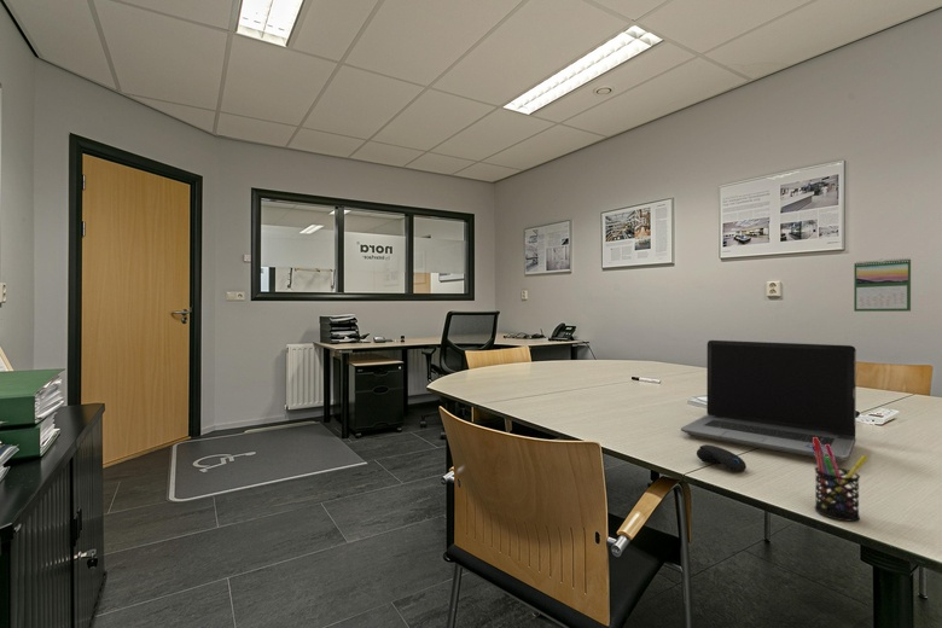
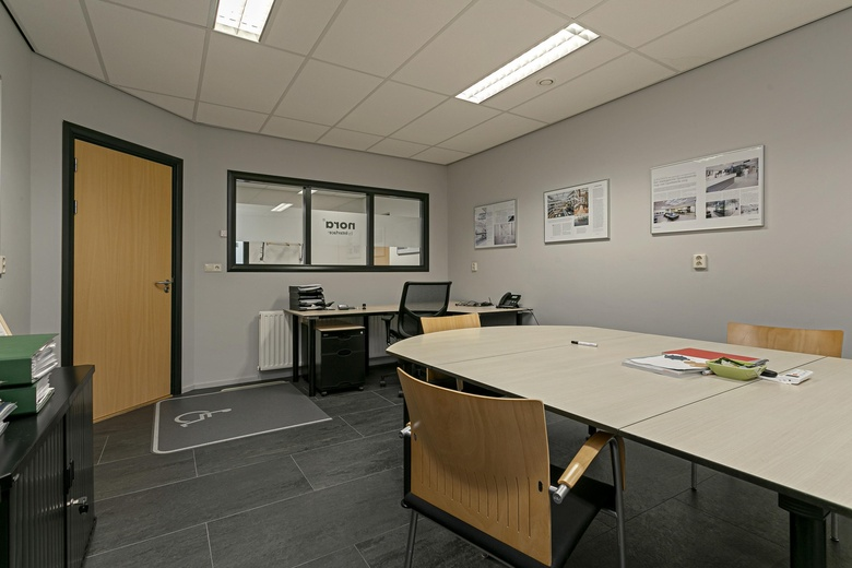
- computer mouse (720, 457)
- pen holder (832, 477)
- laptop computer (764, 391)
- calendar (880, 285)
